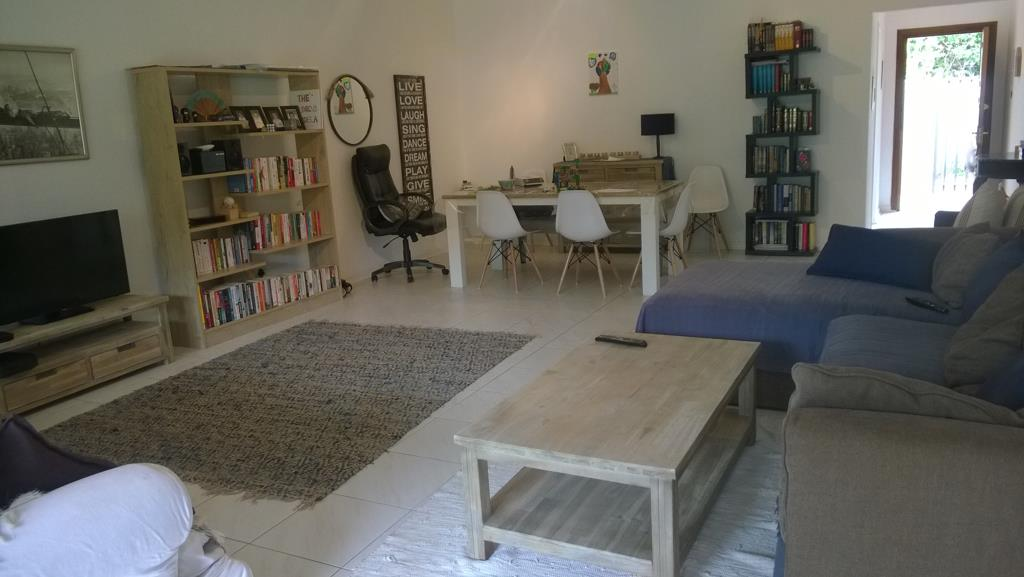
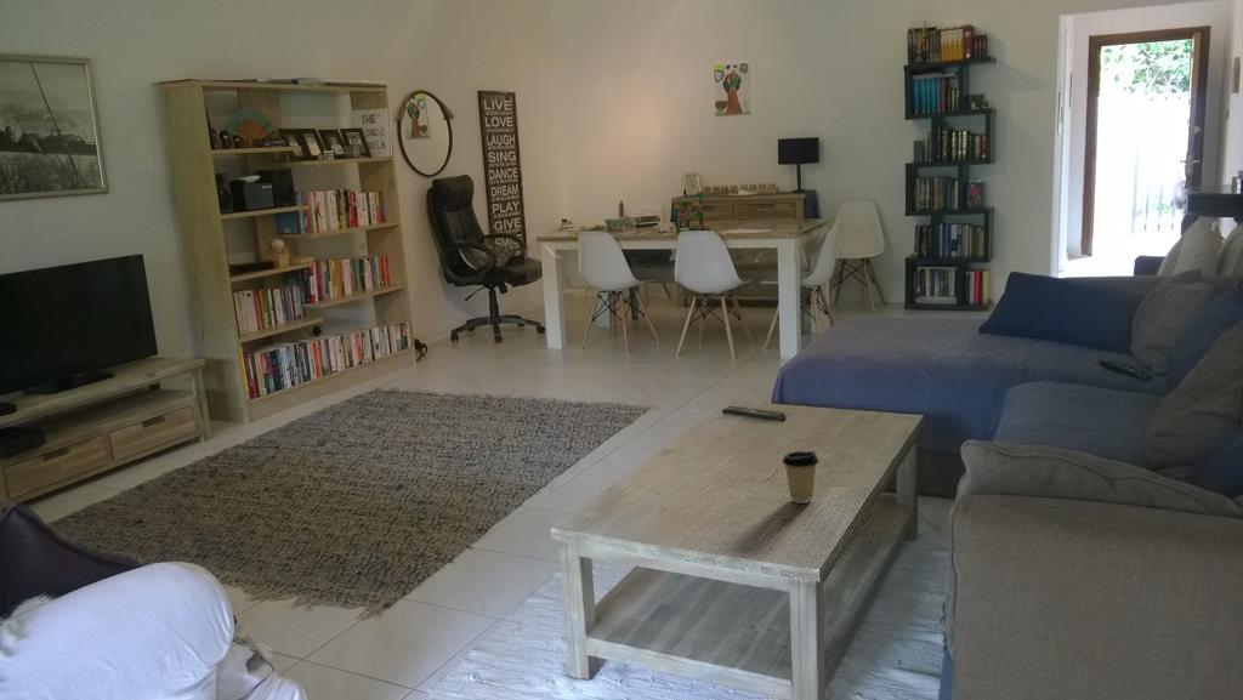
+ coffee cup (800, 477)
